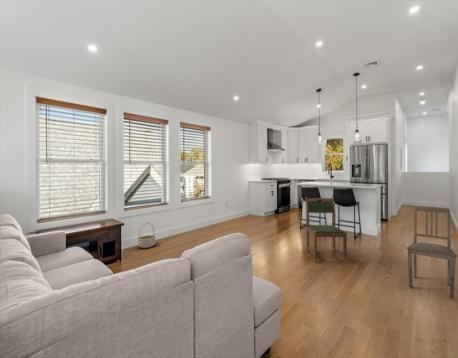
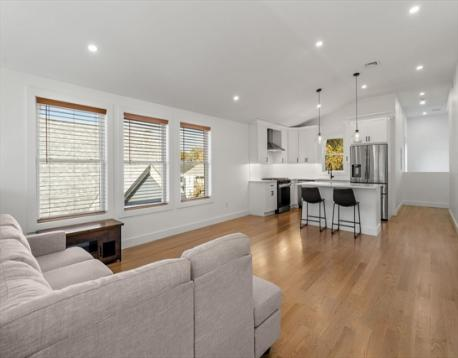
- basket (147, 235)
- dining chair (324, 227)
- dining chair (431, 247)
